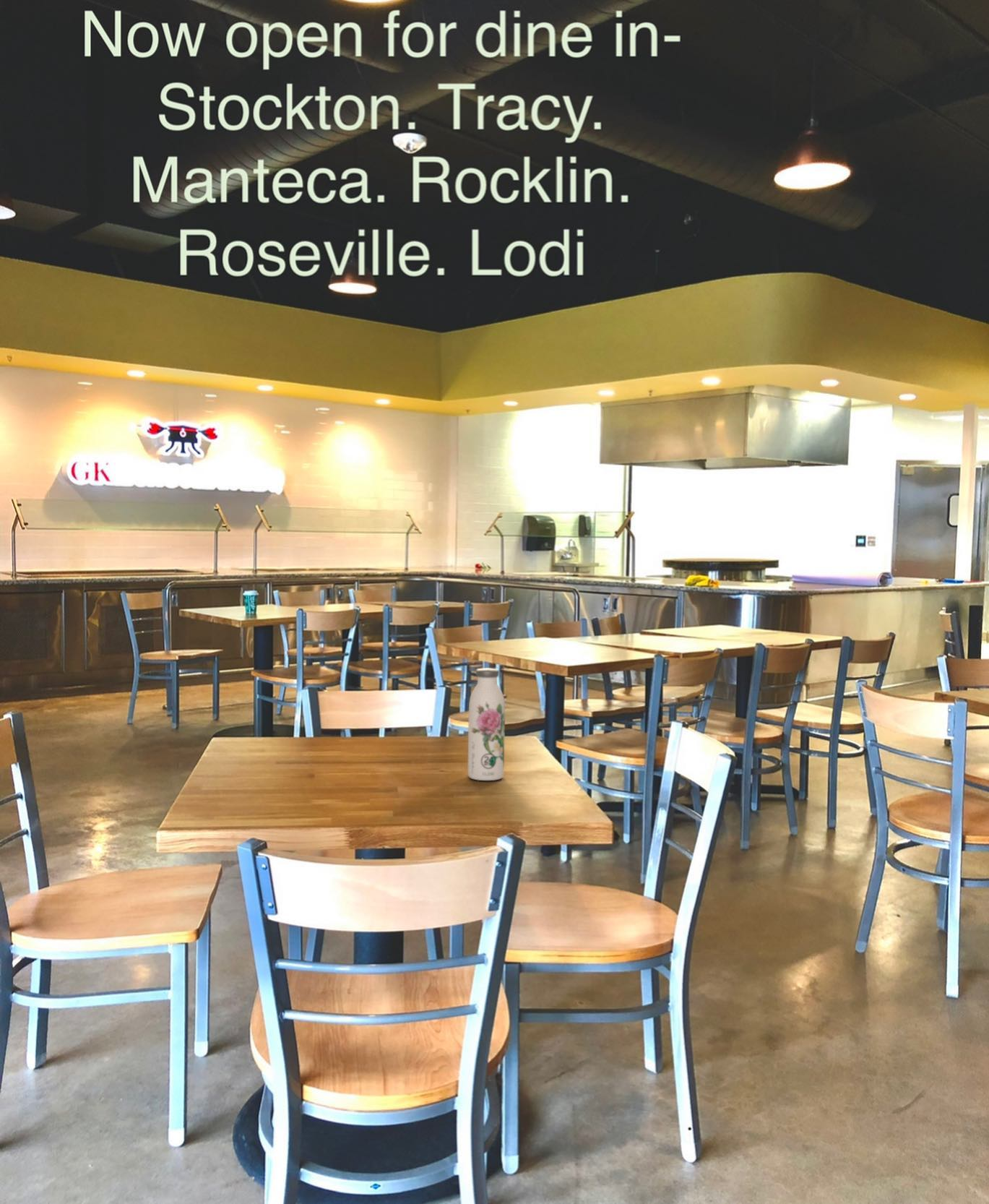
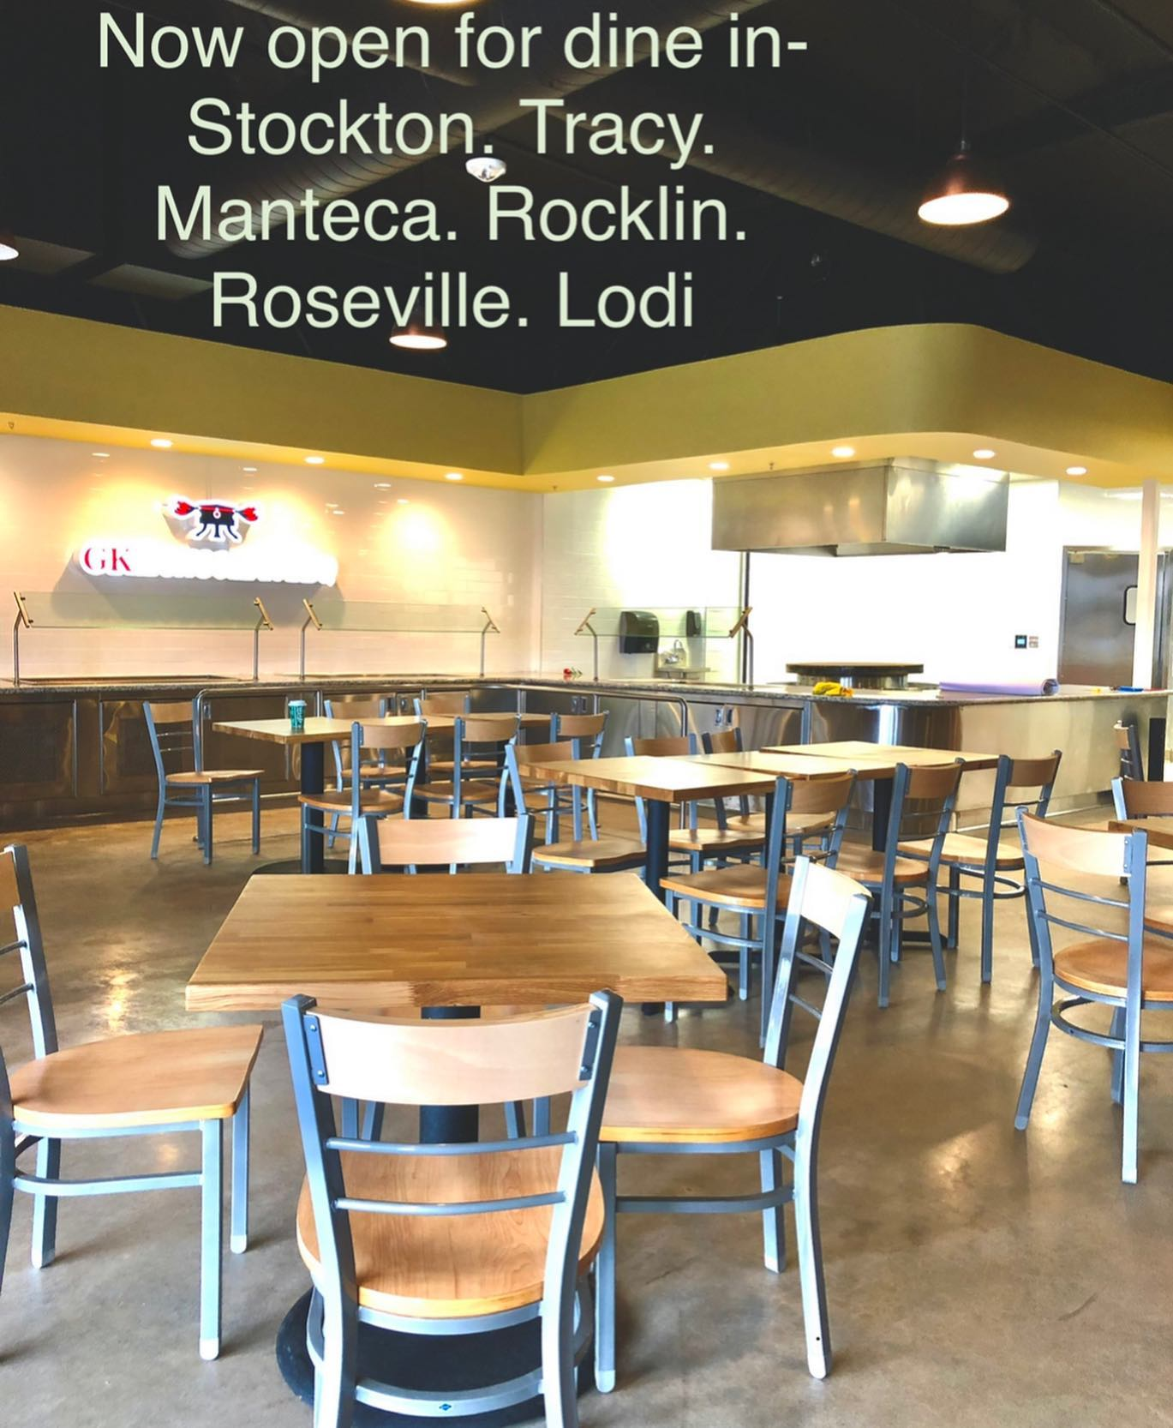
- water bottle (486, 723)
